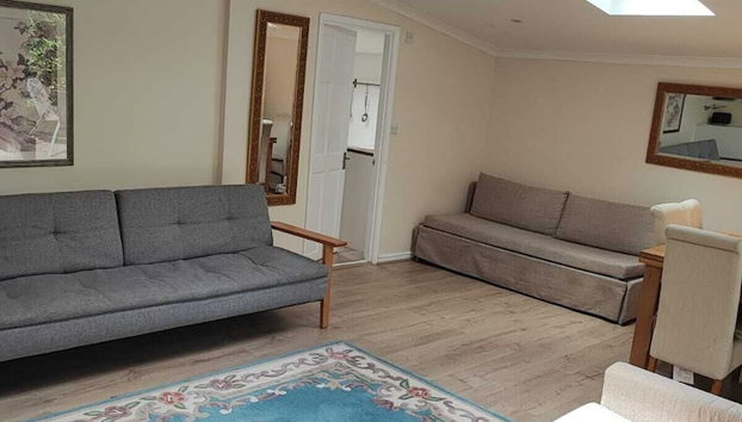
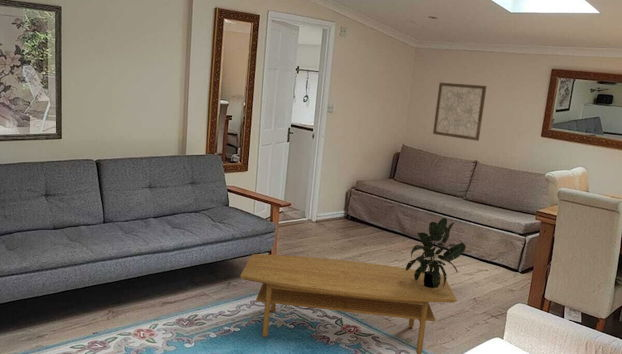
+ coffee table (344, 303)
+ potted plant (430, 251)
+ wall art (460, 108)
